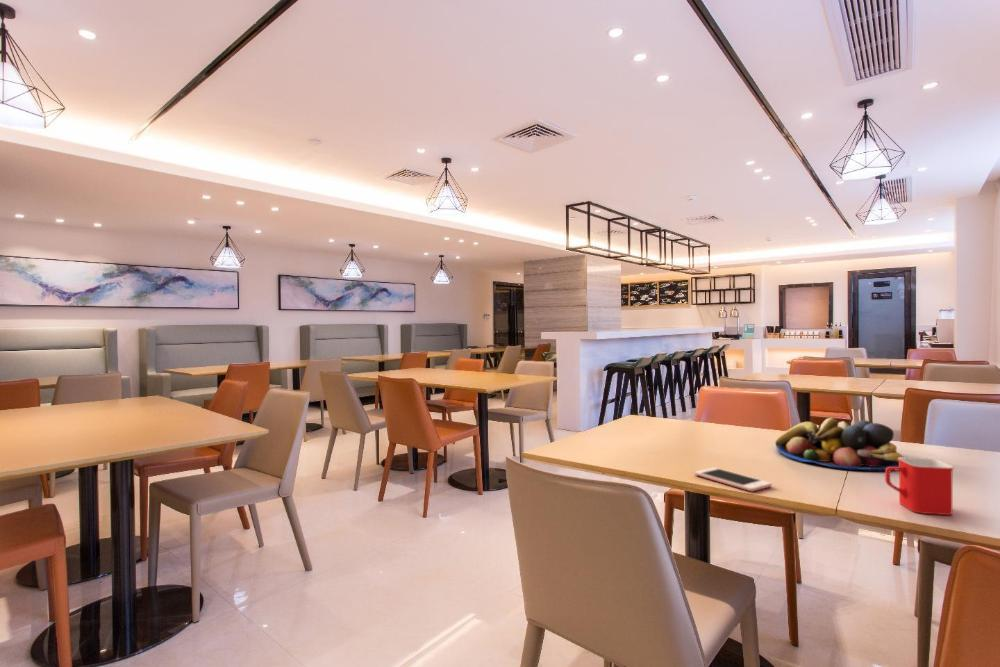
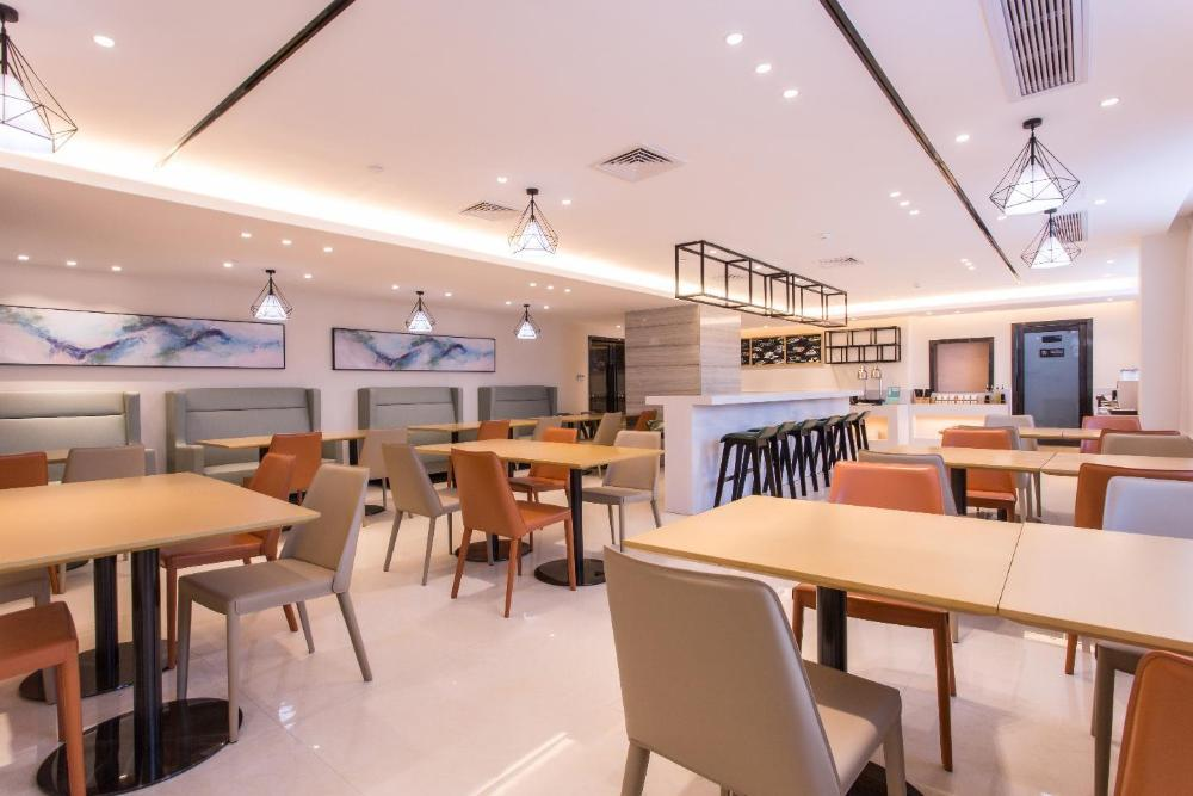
- cell phone (731, 478)
- mug (915, 485)
- fruit bowl (837, 436)
